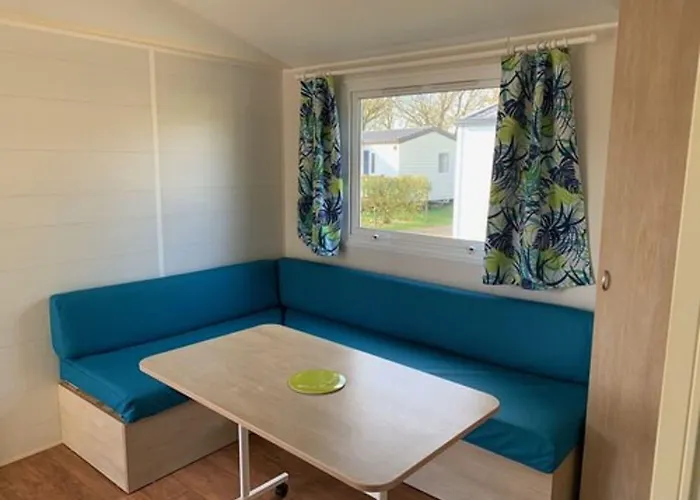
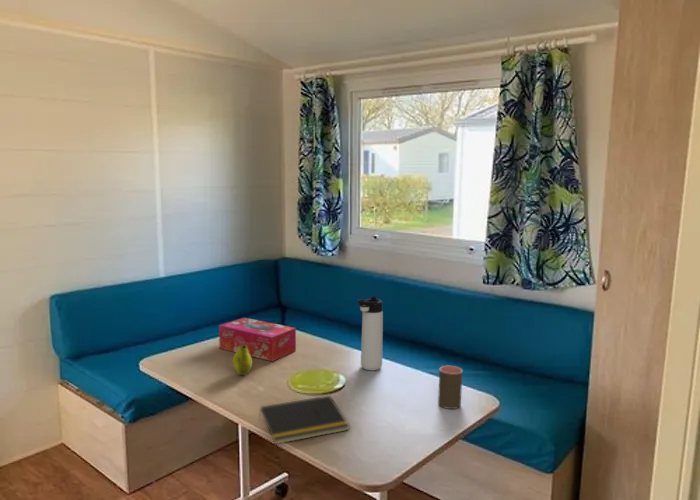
+ fruit (242, 359)
+ tissue box (257, 338)
+ notepad (304, 418)
+ thermos bottle (369, 333)
+ cup (450, 386)
